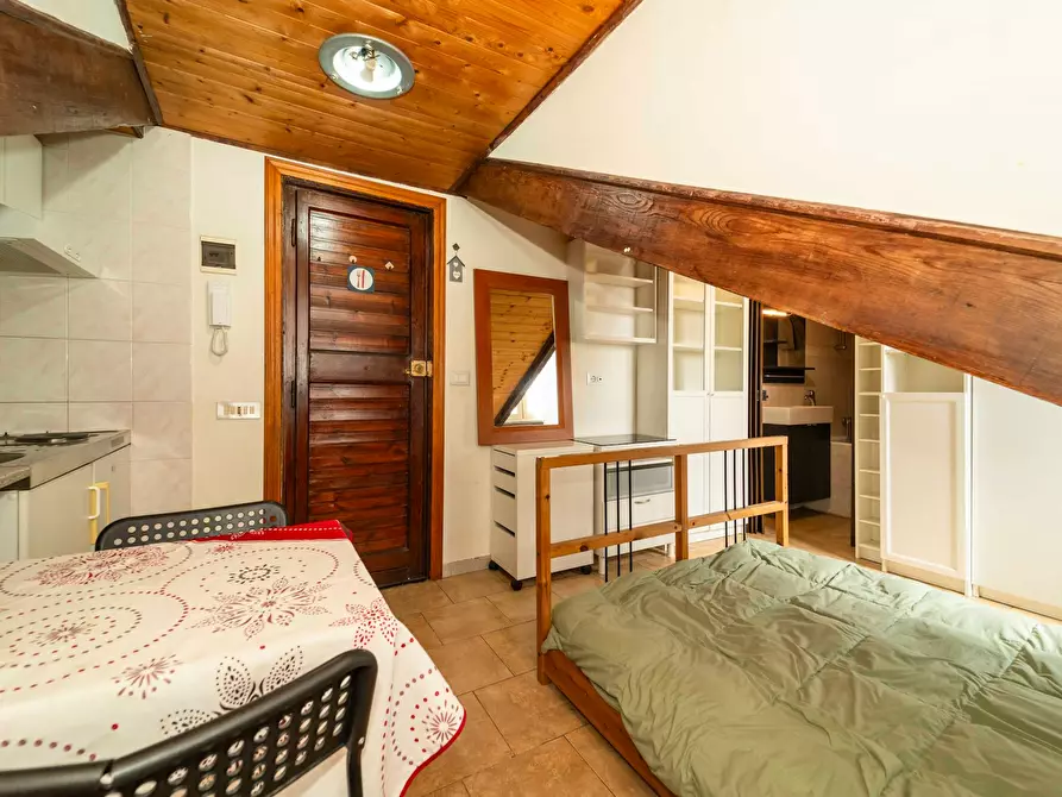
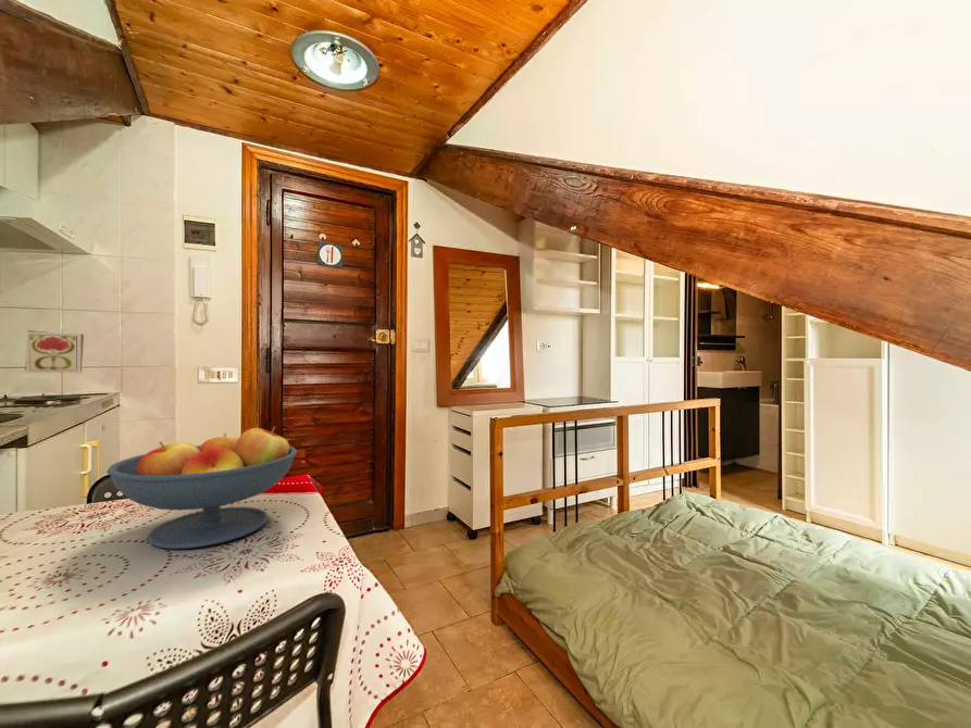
+ fruit bowl (211, 479)
+ decorative tile (54, 352)
